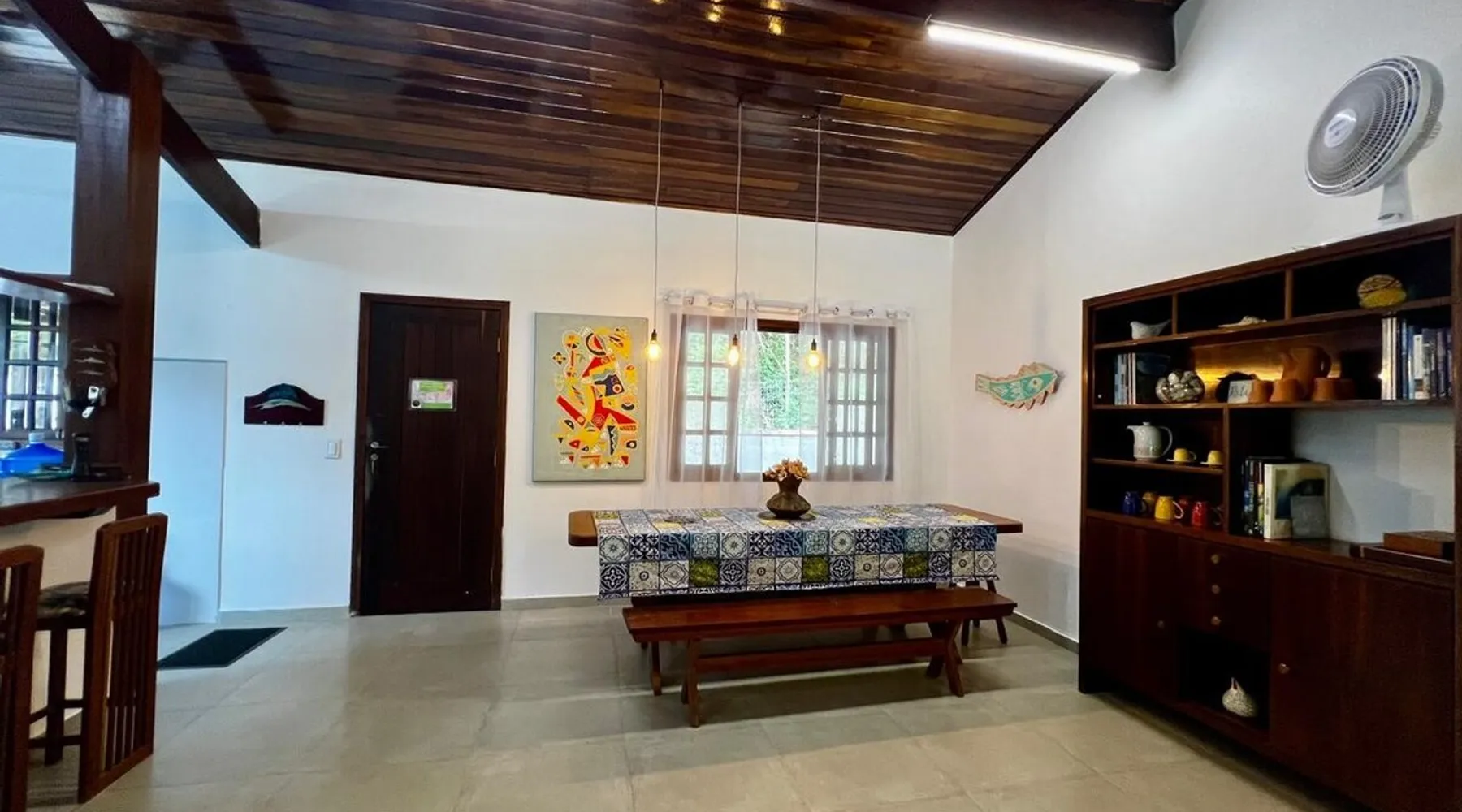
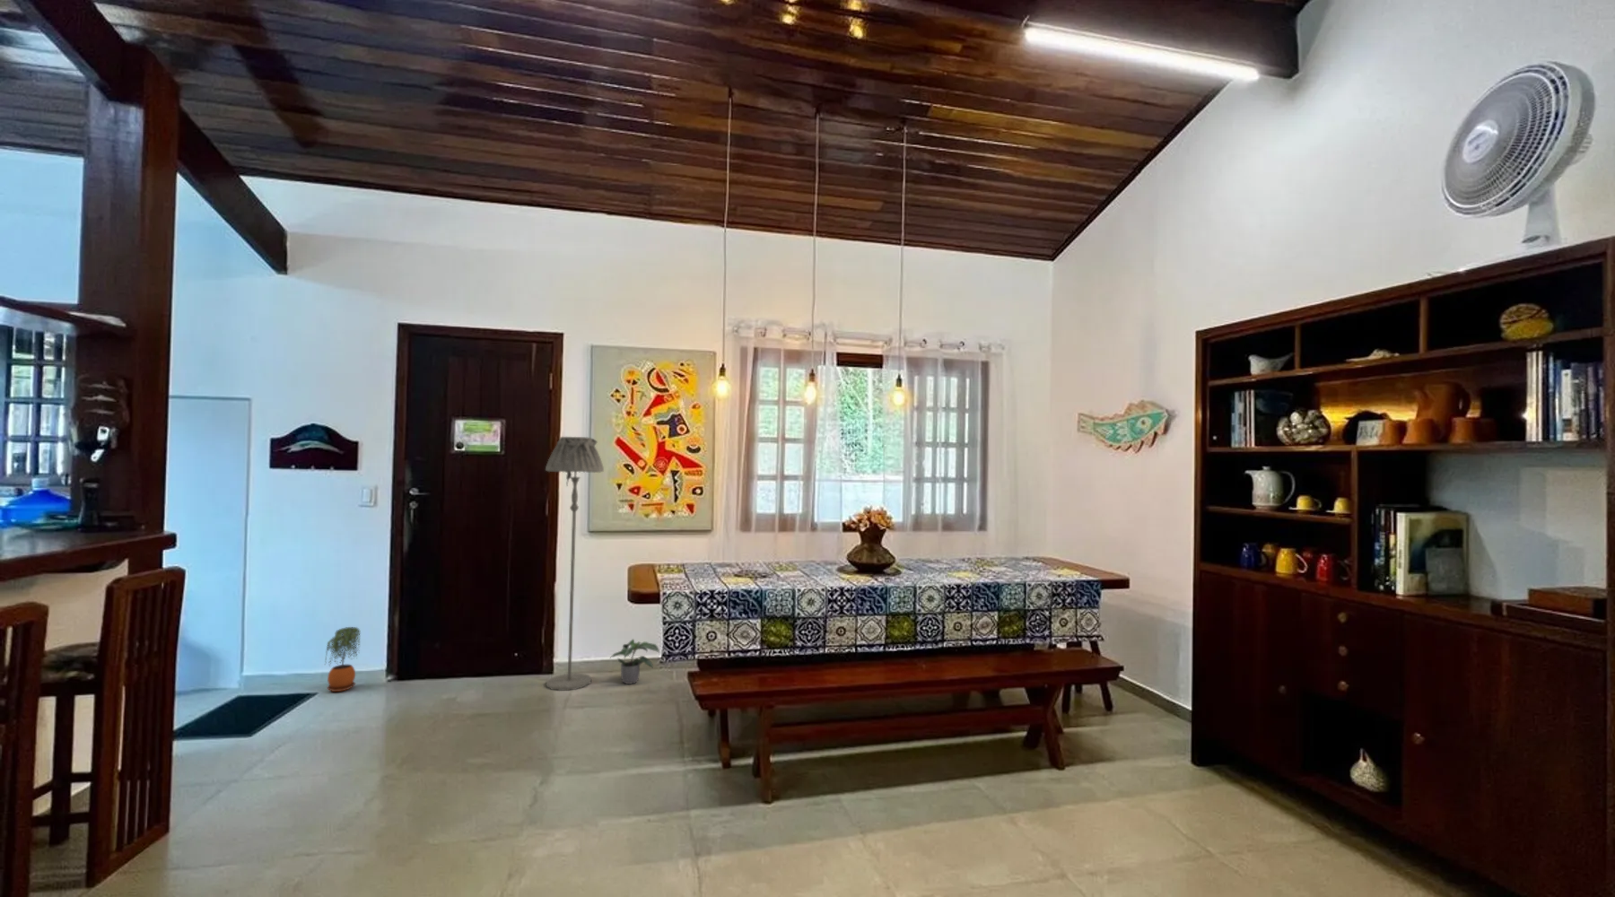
+ floor lamp (572, 559)
+ potted plant (341, 658)
+ potted plant (634, 661)
